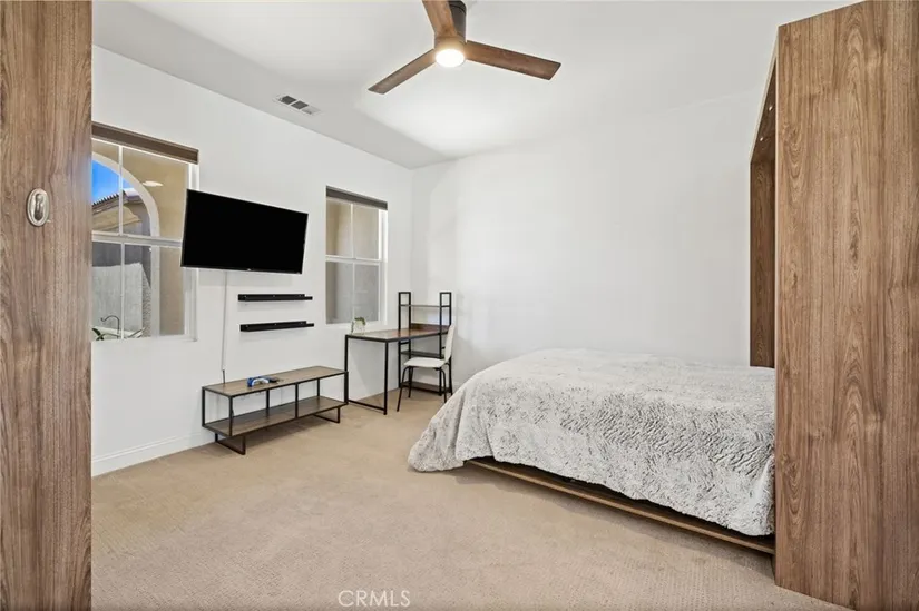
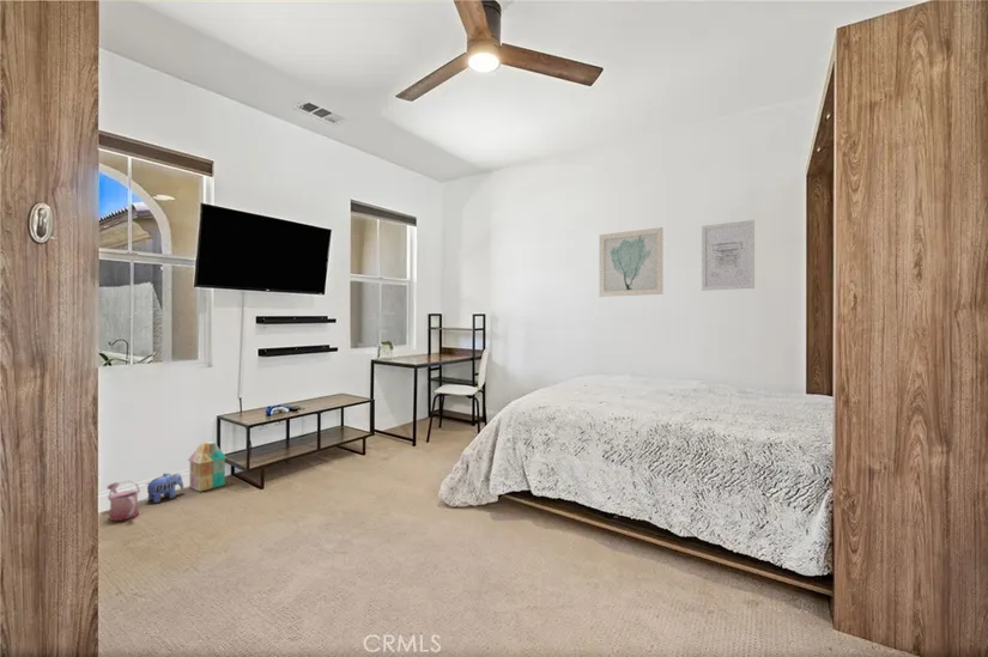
+ wall art (727, 256)
+ toy house (207, 464)
+ wall art (629, 263)
+ plush toy (164, 486)
+ watering can (122, 497)
